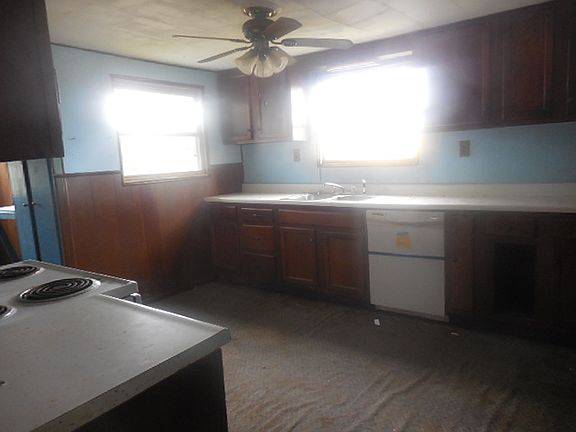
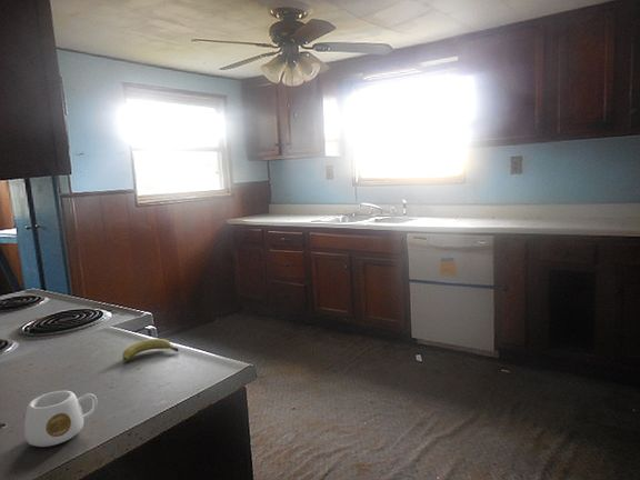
+ fruit (149, 347)
+ mug (61, 414)
